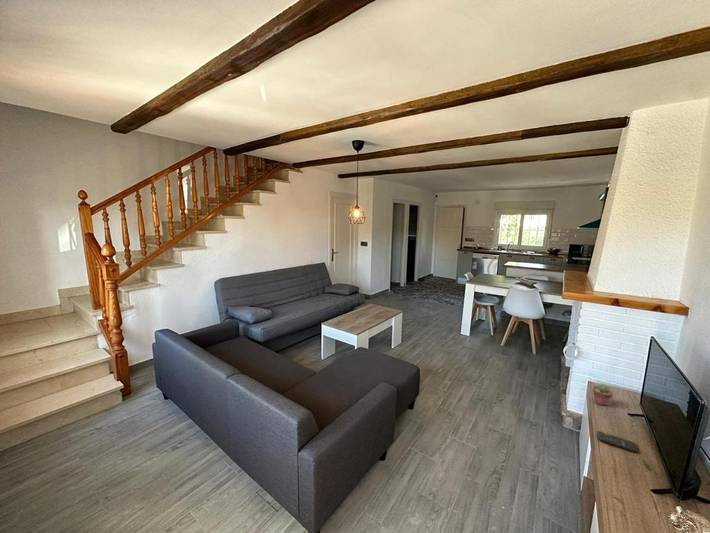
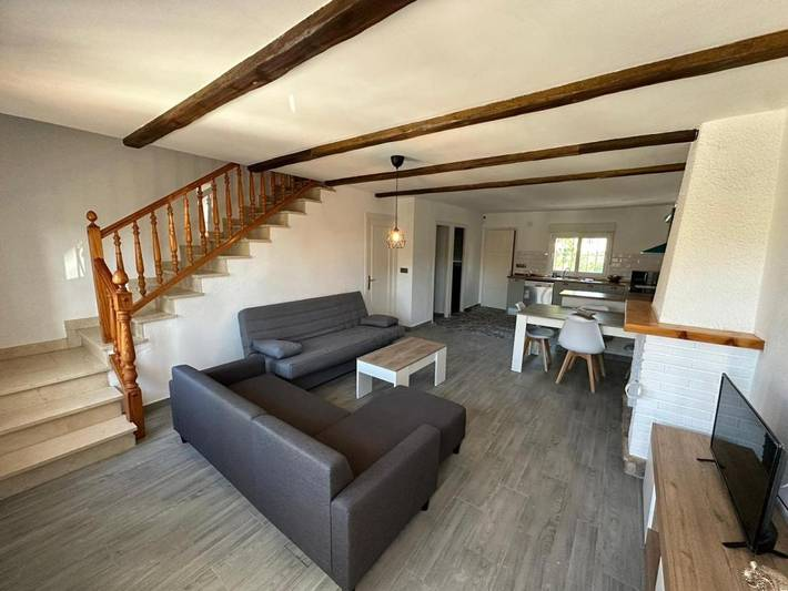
- potted succulent (601, 394)
- smartphone (616, 441)
